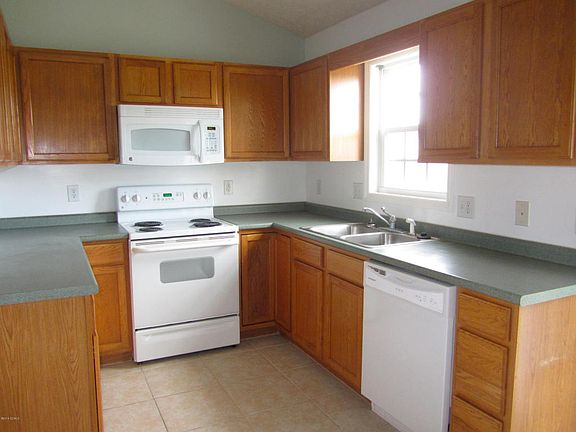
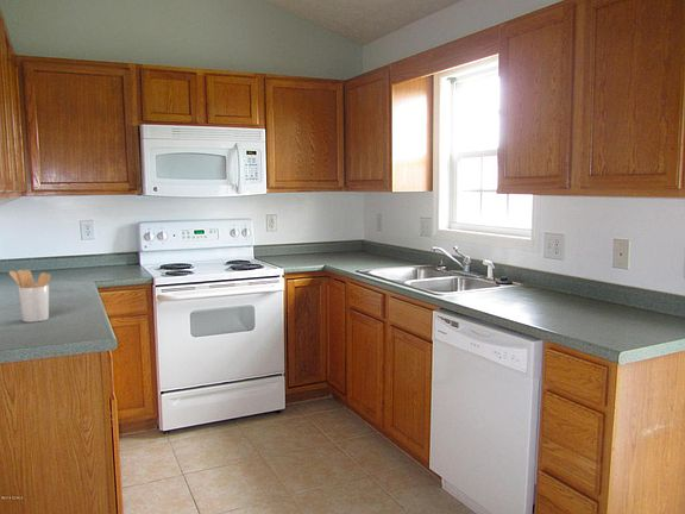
+ utensil holder (30, 294)
